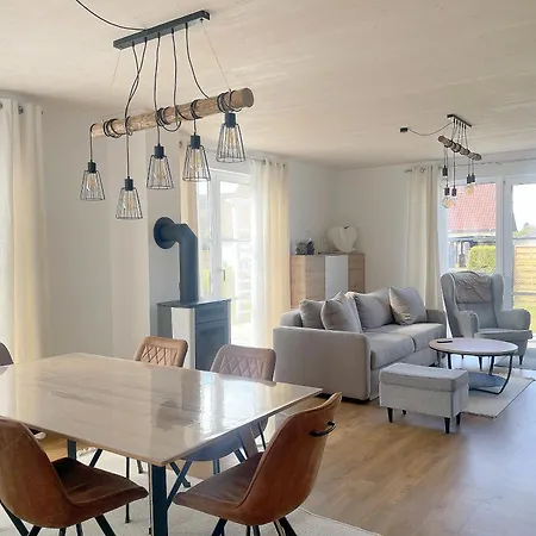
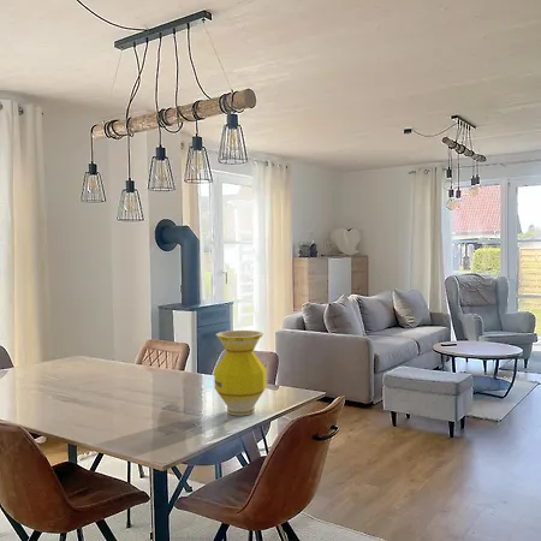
+ vase (239, 373)
